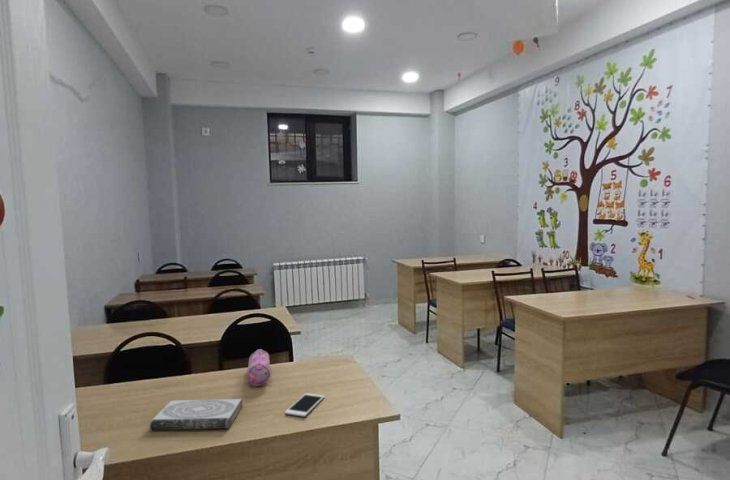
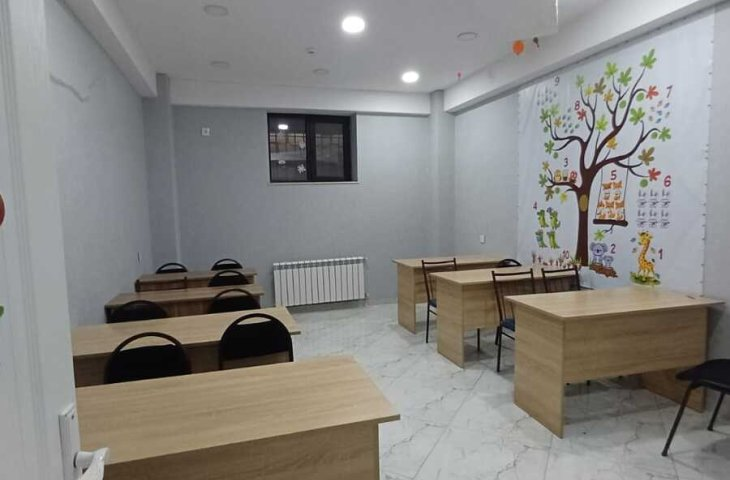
- cell phone (305, 404)
- book (198, 414)
- pencil case (259, 366)
